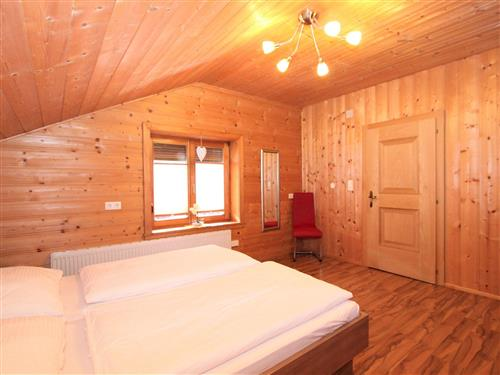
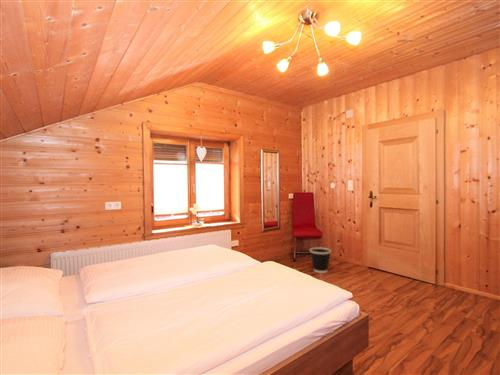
+ wastebasket (320, 260)
